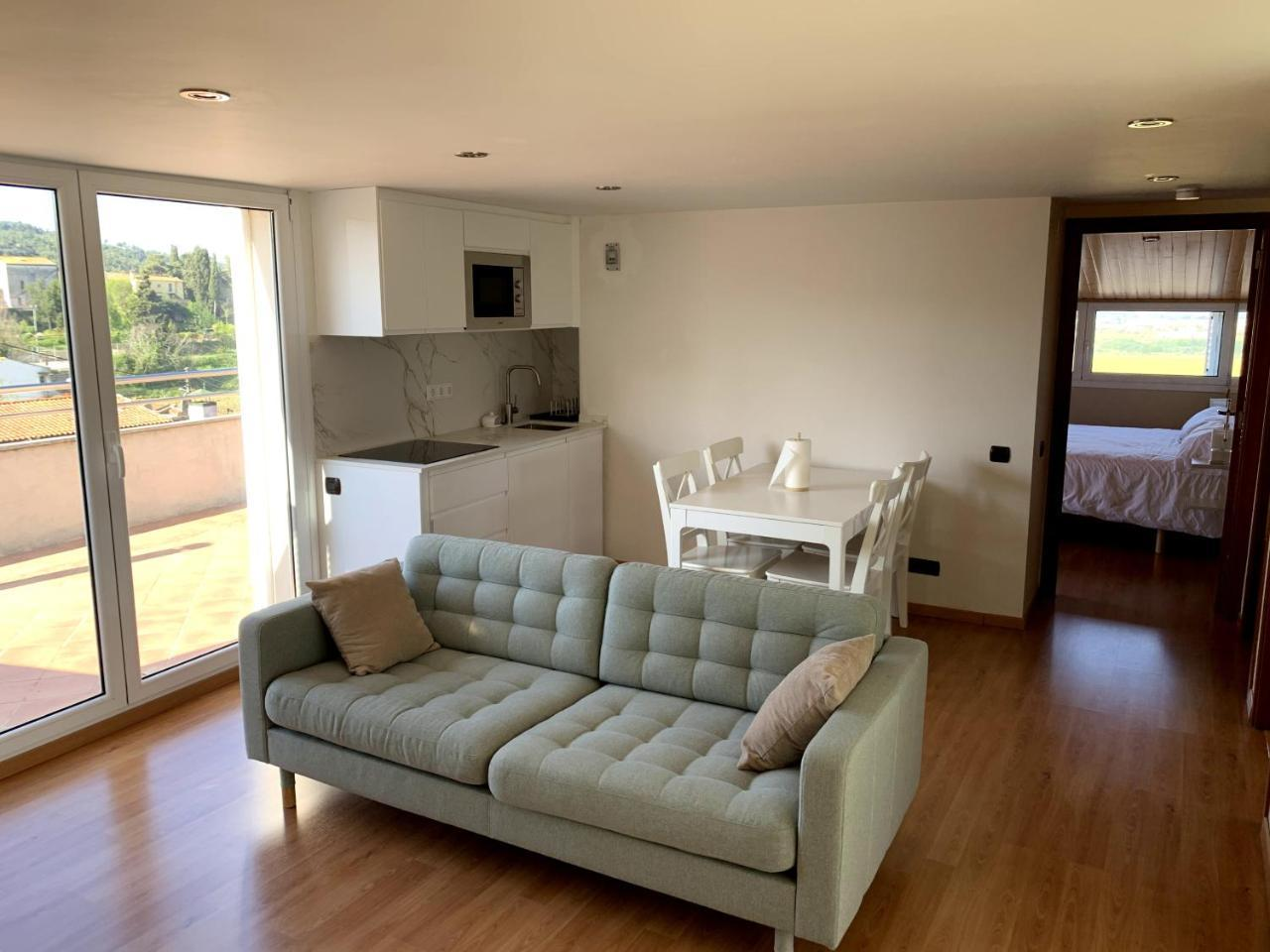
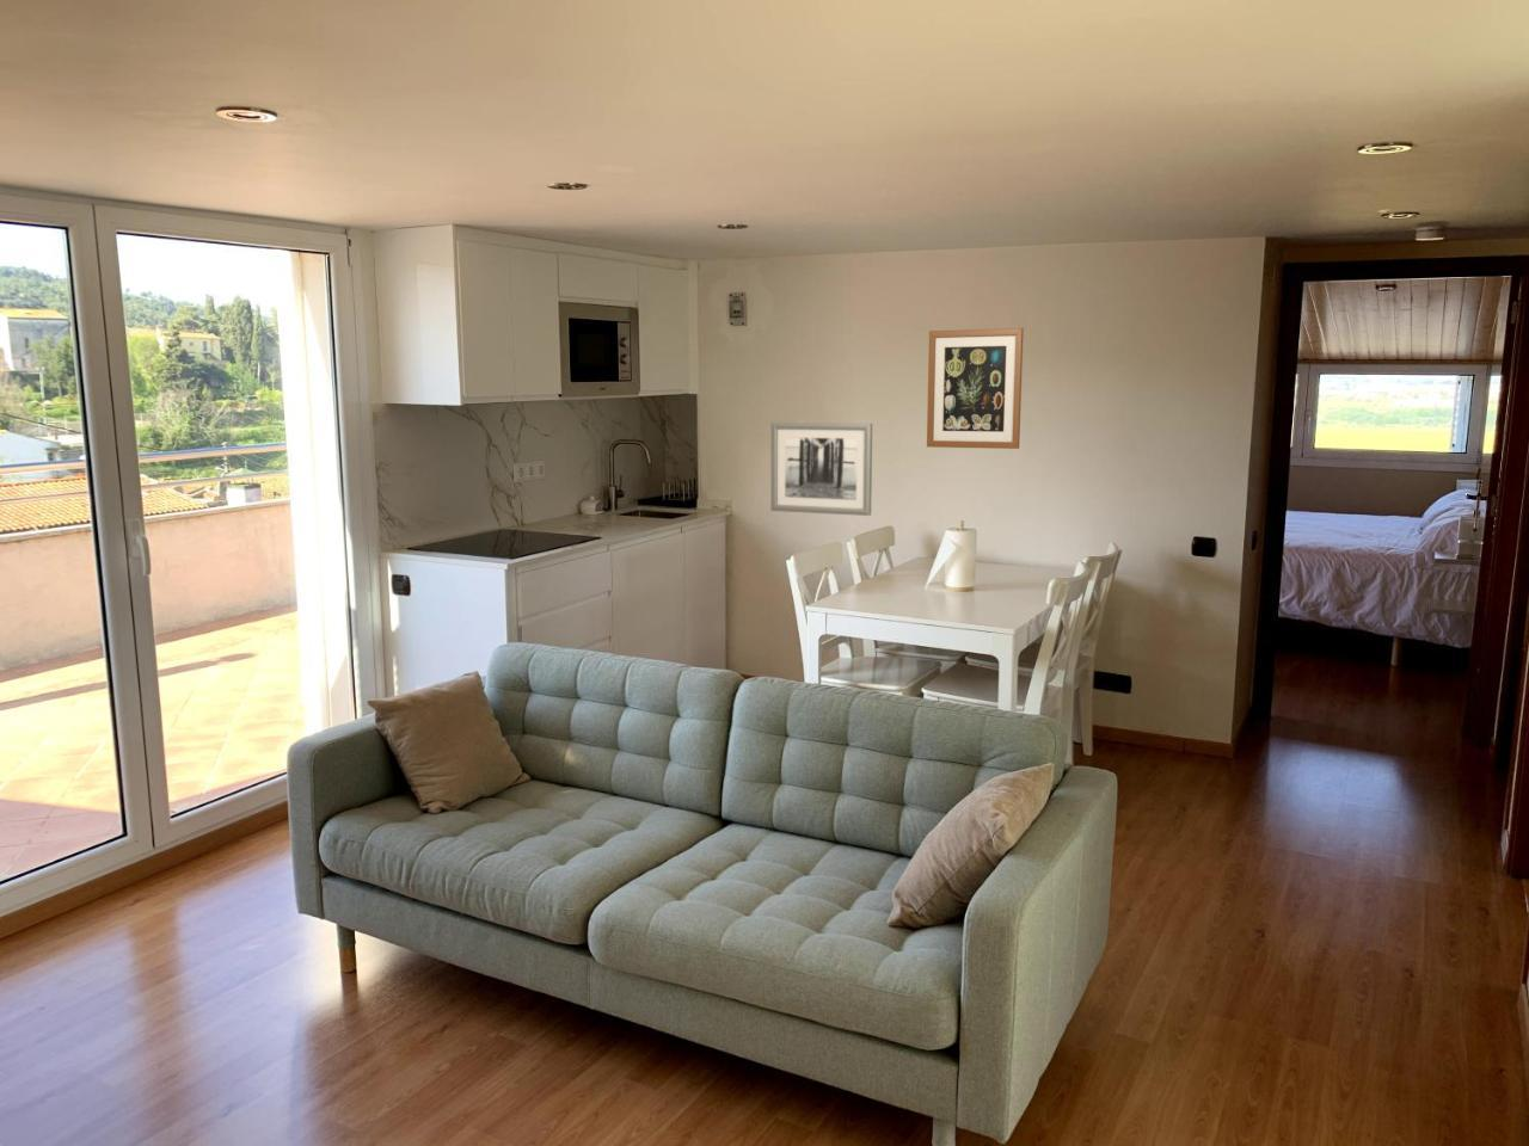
+ wall art (974, 389)
+ wall art (820, 468)
